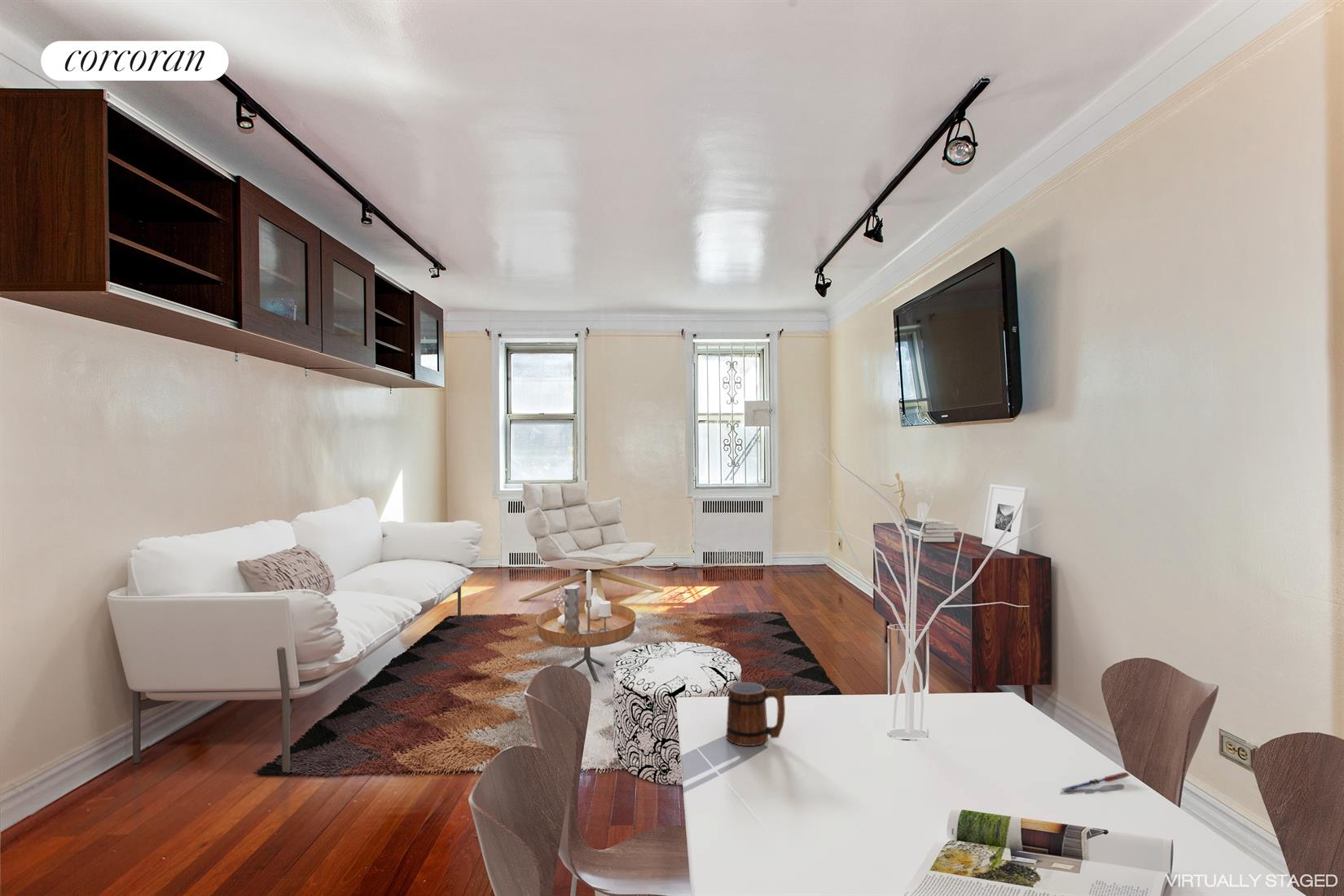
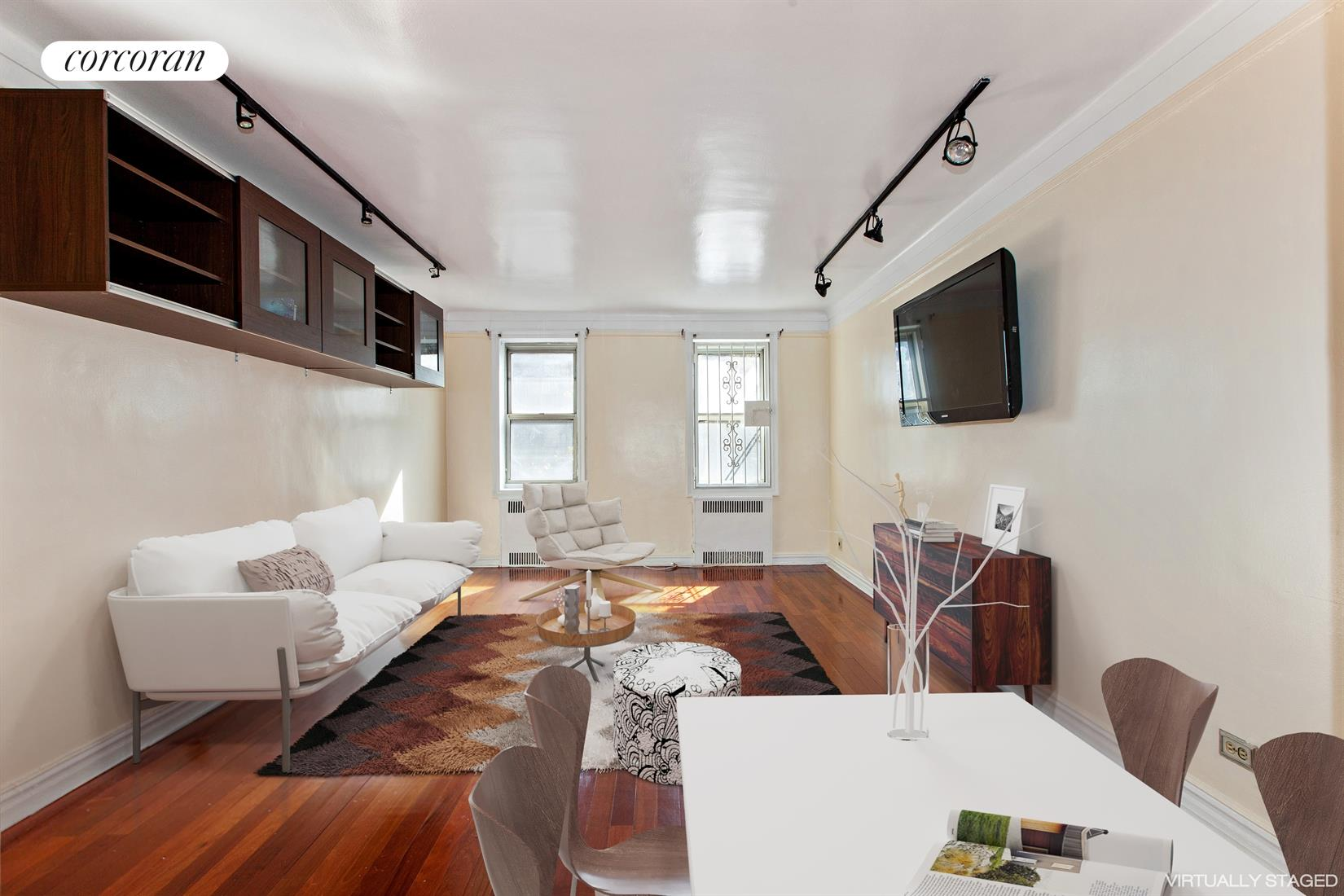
- pen (1096, 780)
- mug (756, 711)
